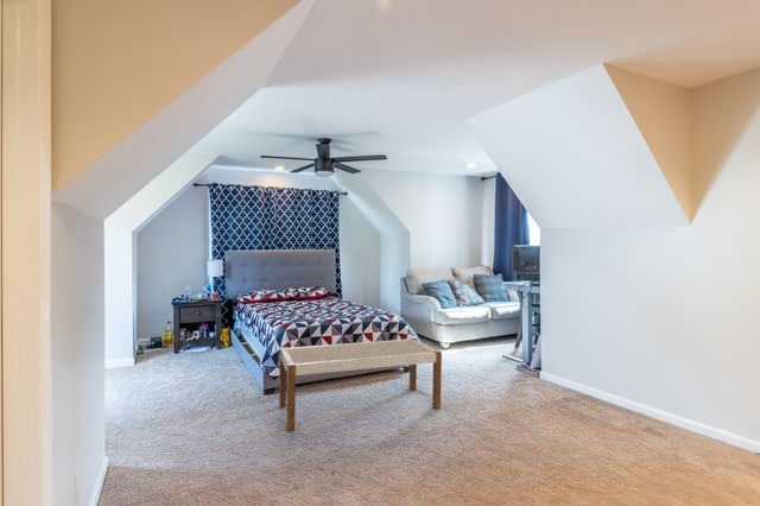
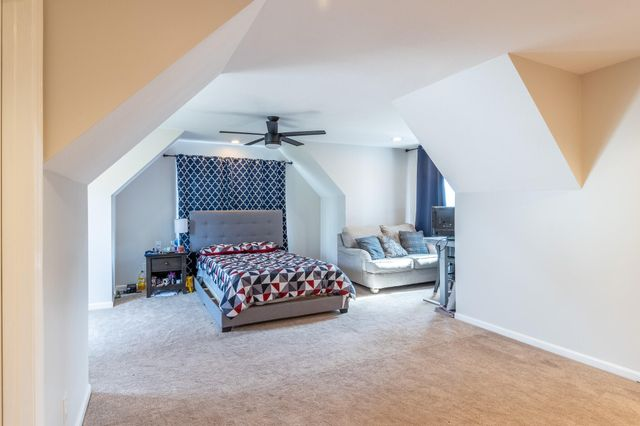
- bench (359, 368)
